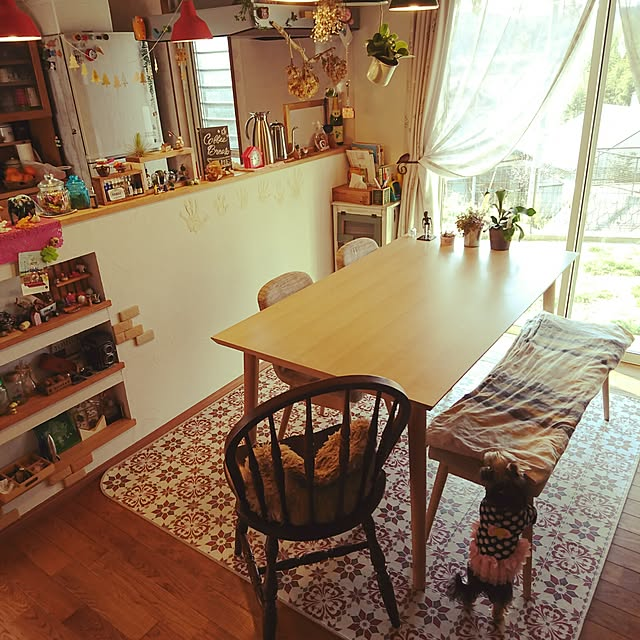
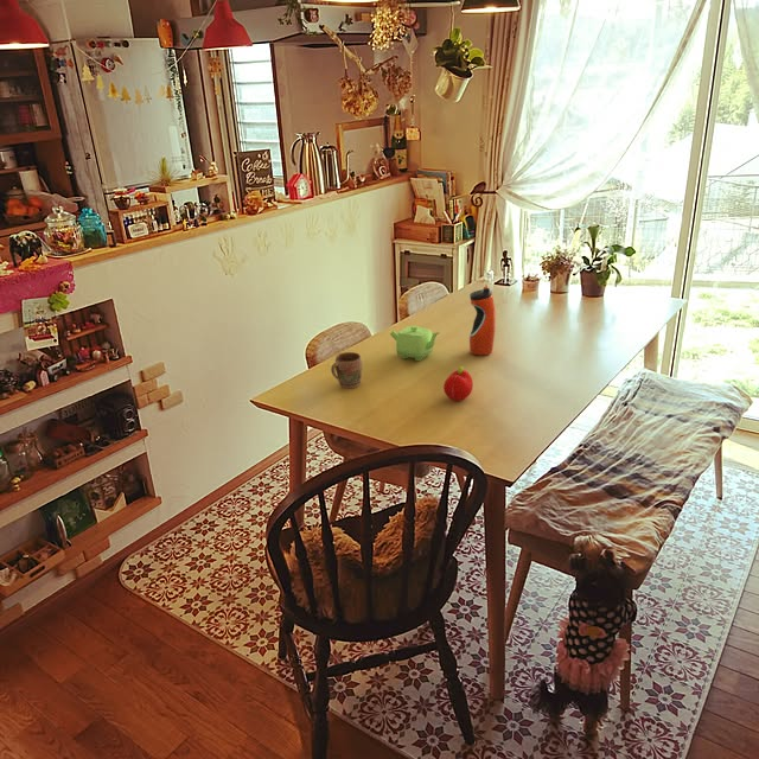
+ water bottle (481, 319)
+ fruit (458, 383)
+ teapot (415, 342)
+ mug (346, 370)
